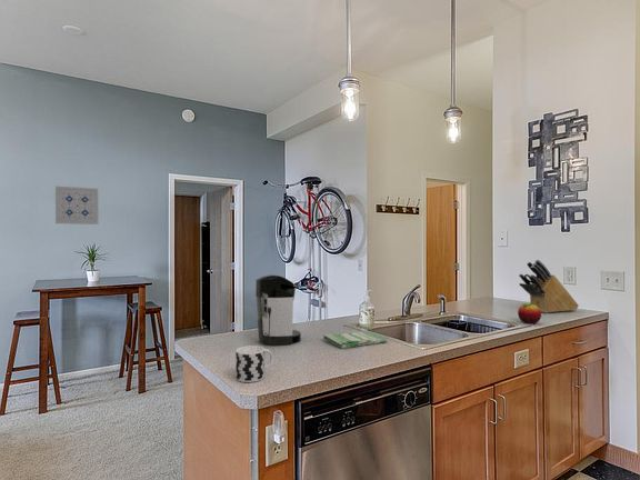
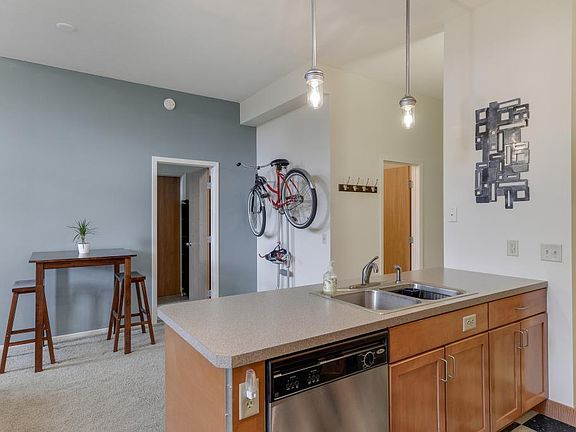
- wall art (77, 206)
- coffee maker (280, 309)
- dish towel (354, 338)
- cup (254, 362)
- knife block (548, 284)
- fruit (529, 312)
